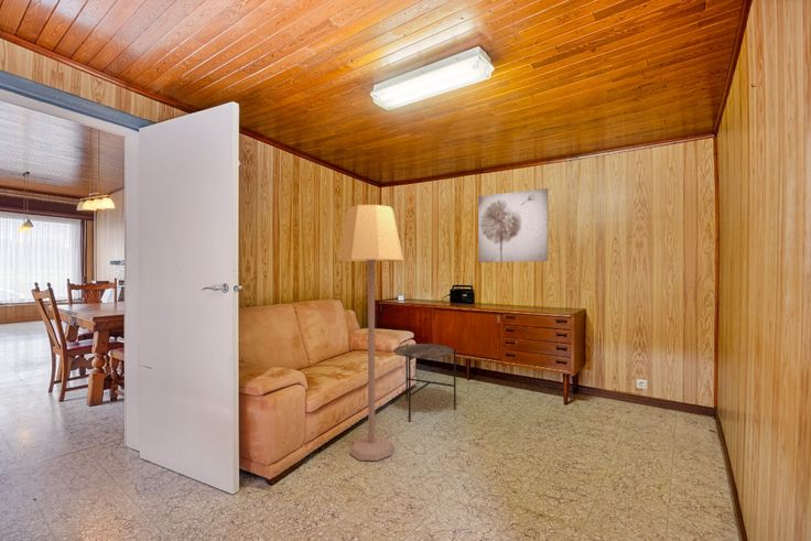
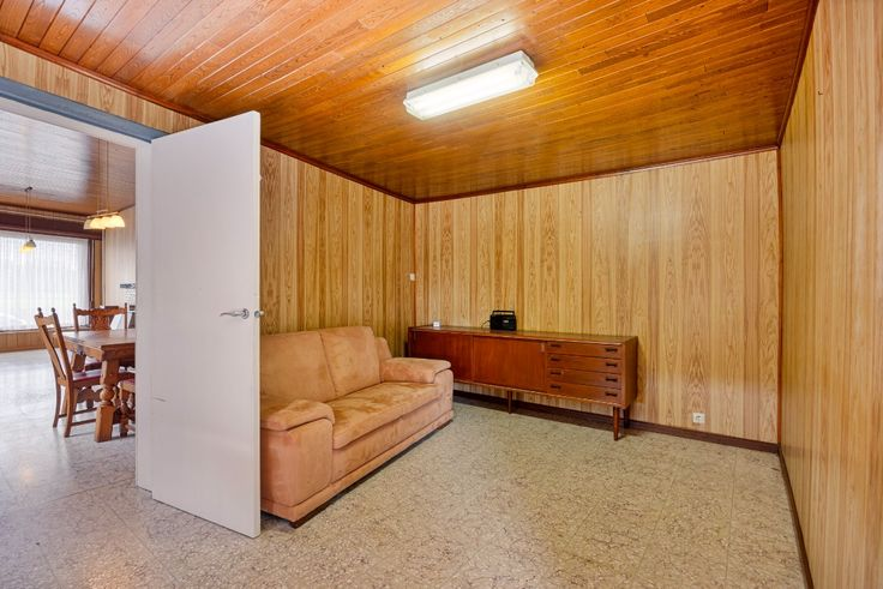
- lamp (371, 329)
- side table (423, 380)
- wall art (511, 227)
